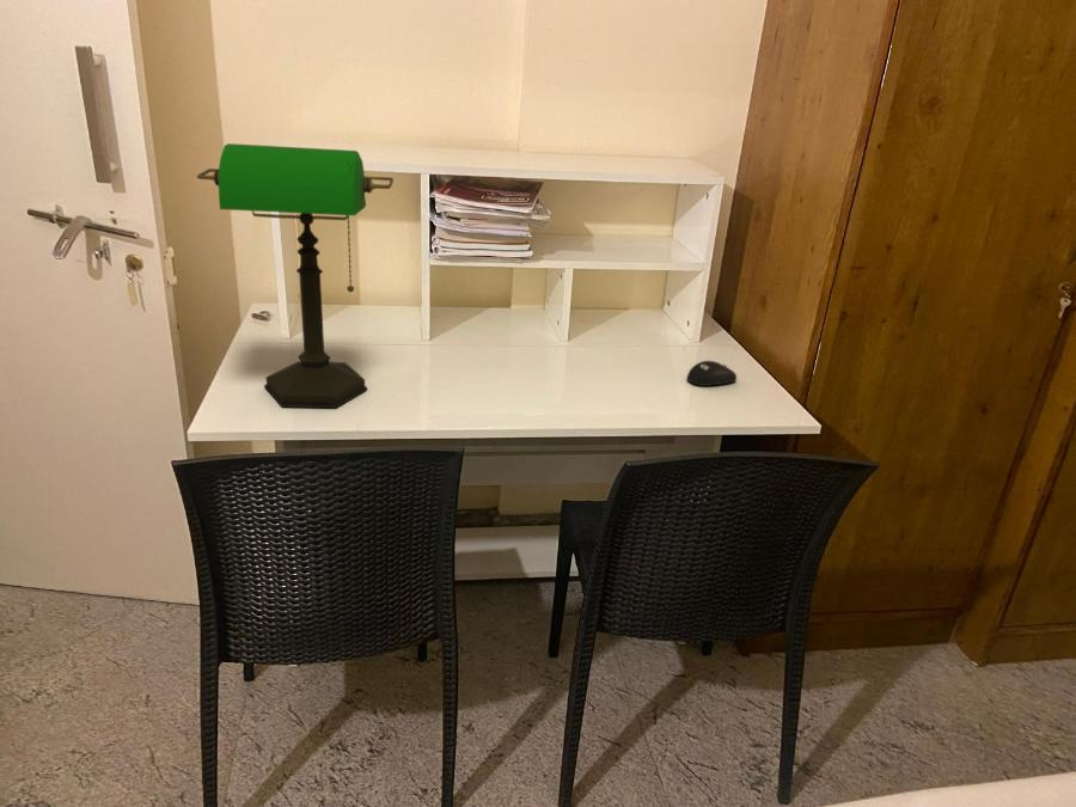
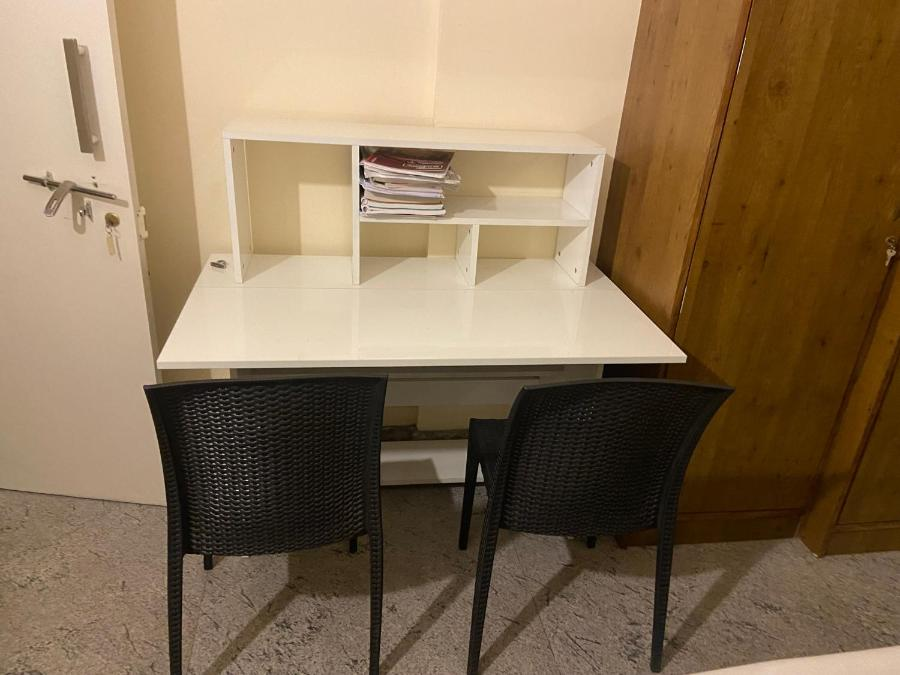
- desk lamp (304, 277)
- computer mouse (710, 372)
